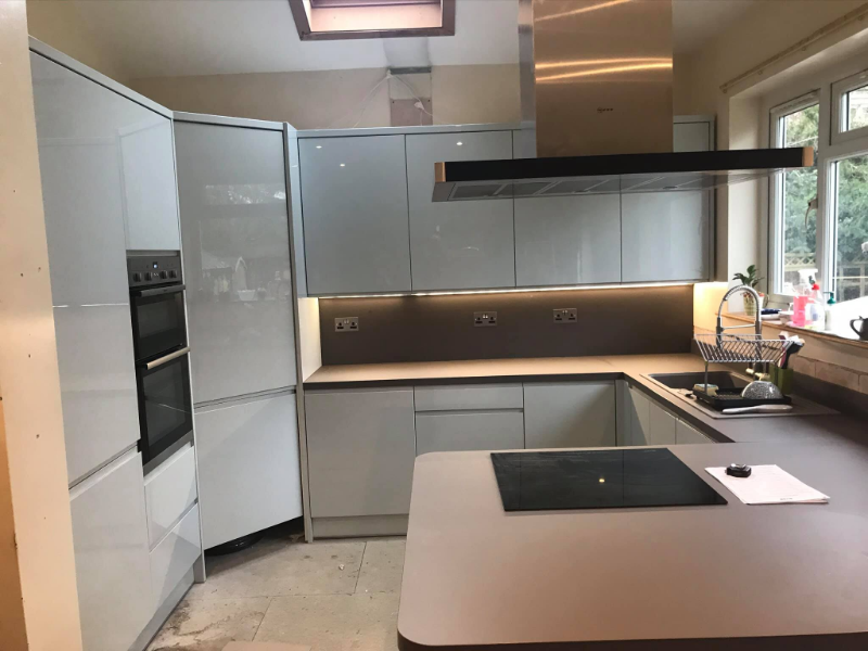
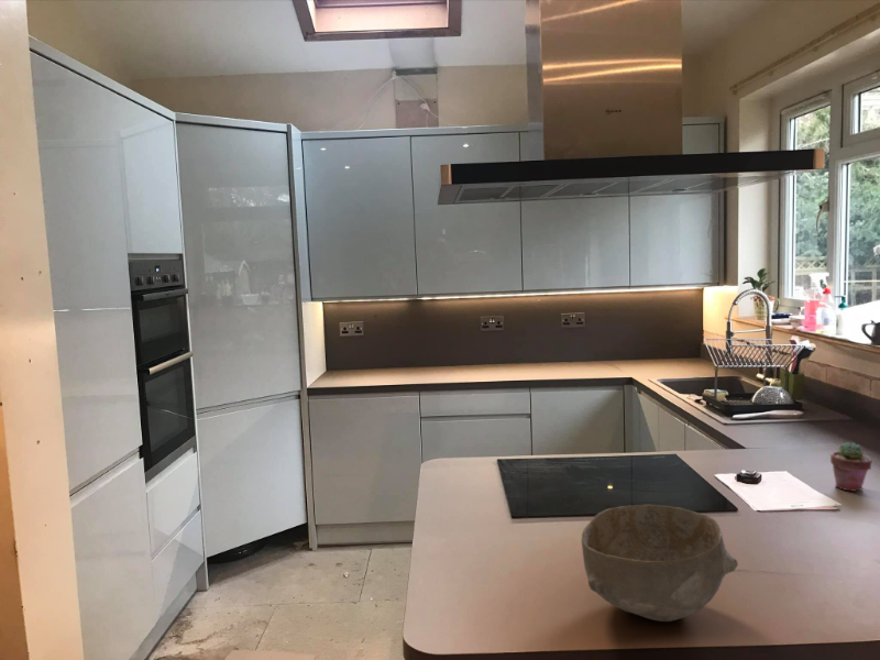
+ potted succulent (850, 465)
+ bowl (646, 565)
